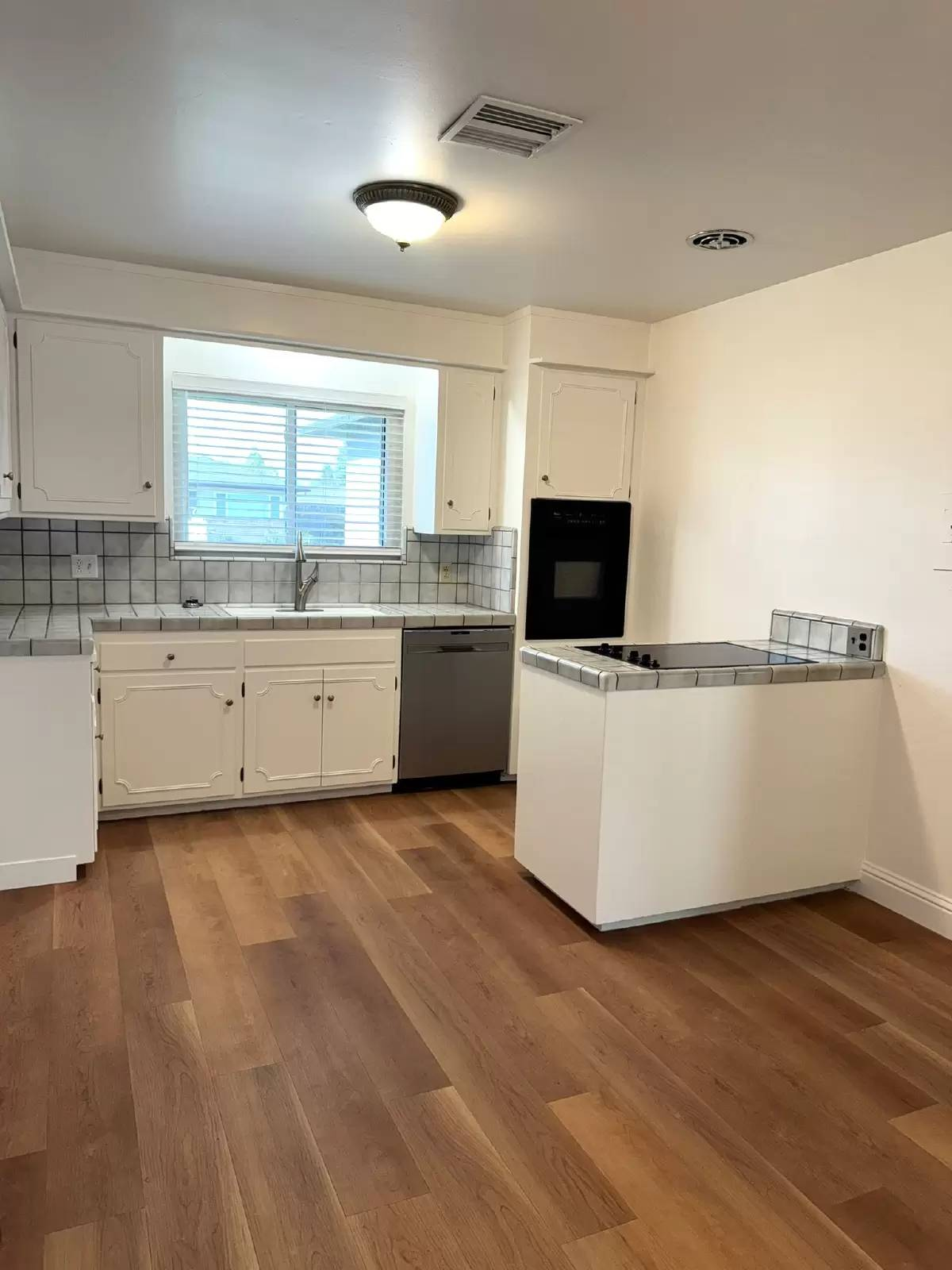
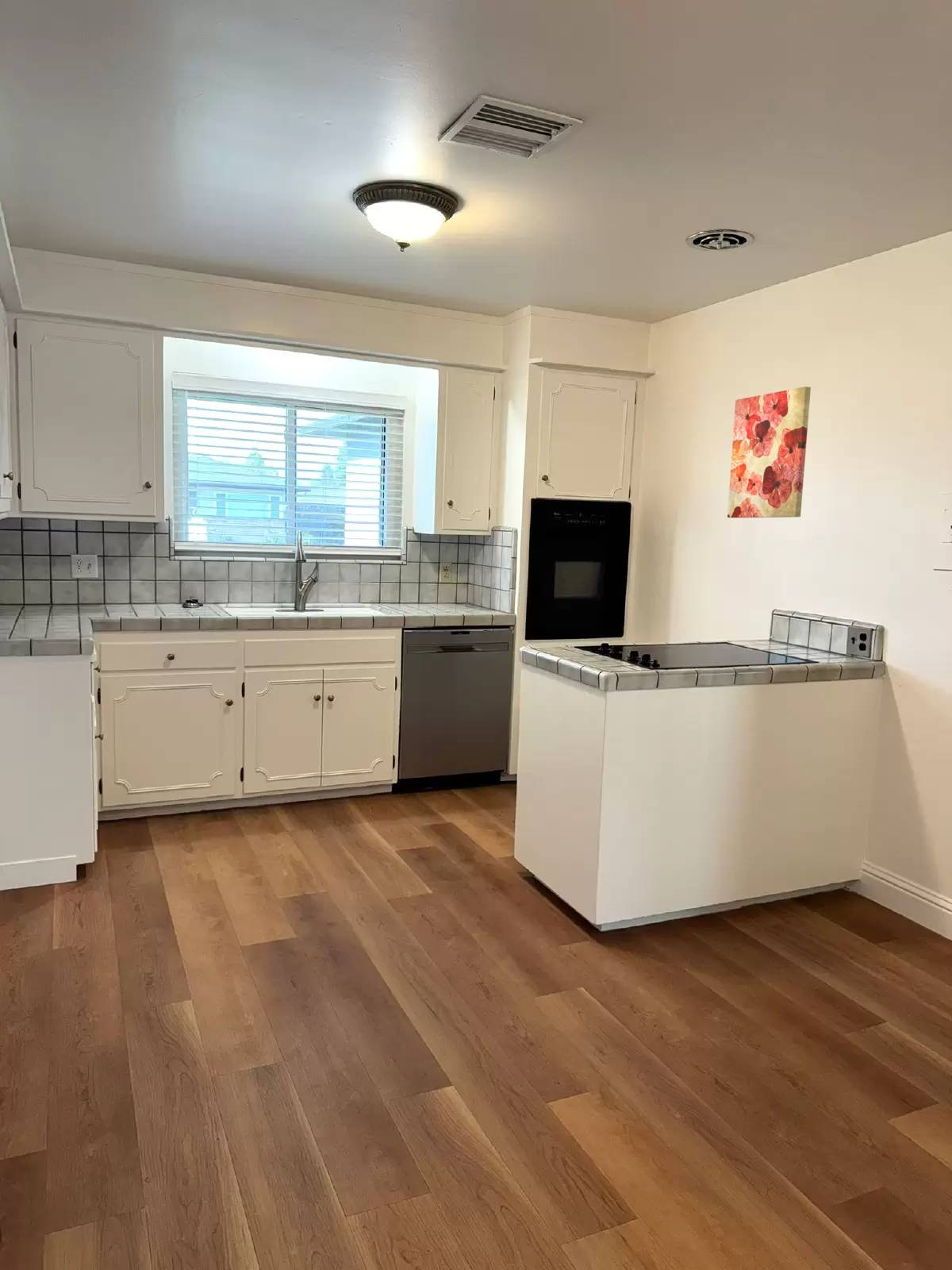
+ wall art (766, 456)
